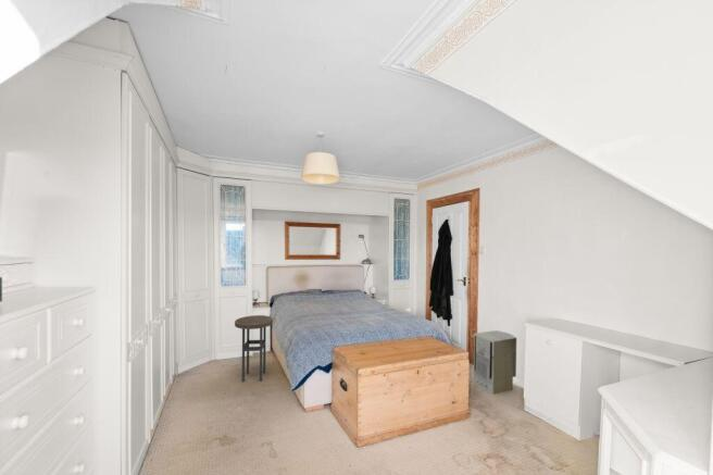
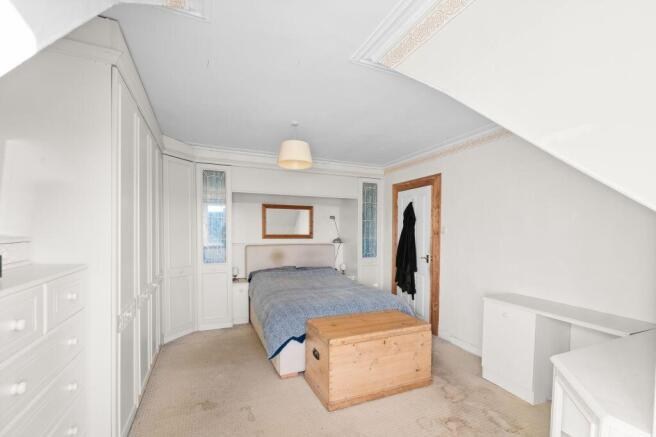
- air purifier (495, 361)
- side table (253, 348)
